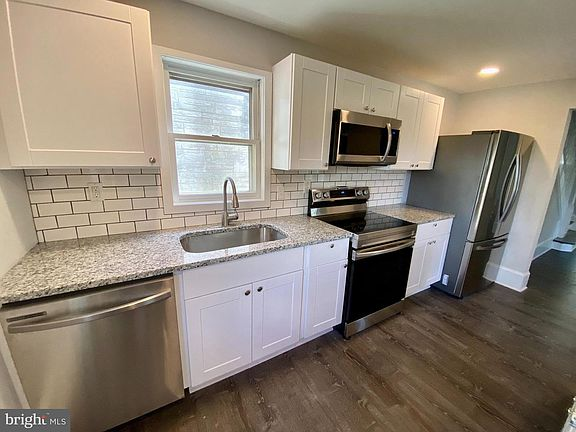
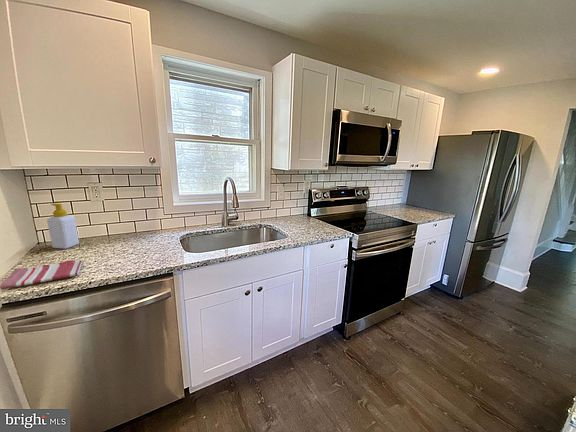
+ dish towel (45, 272)
+ soap bottle (62, 225)
